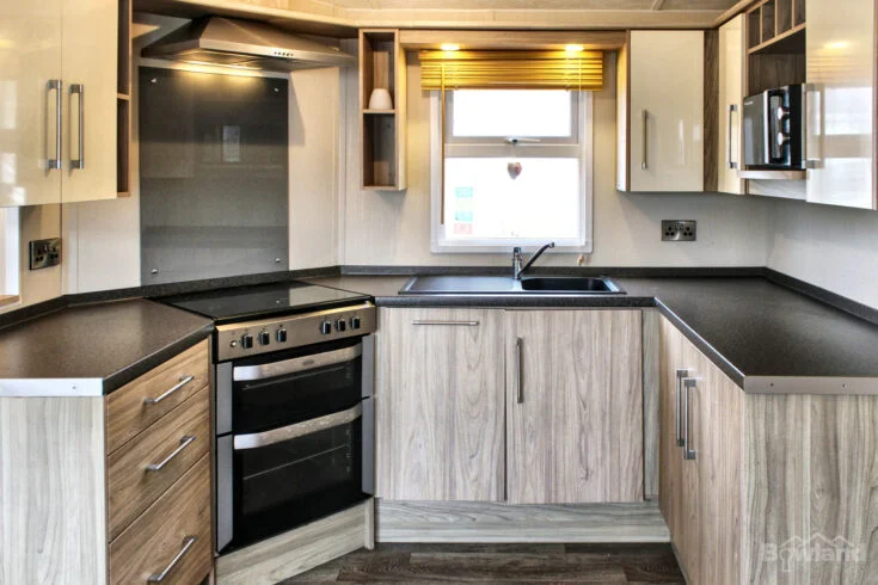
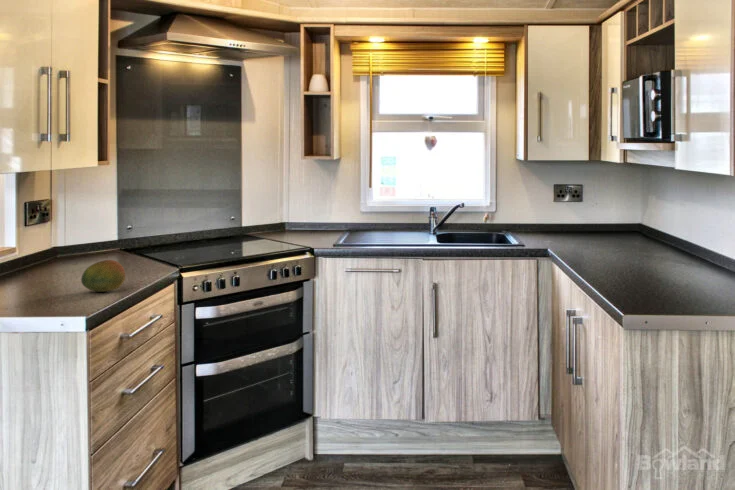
+ fruit (103, 275)
